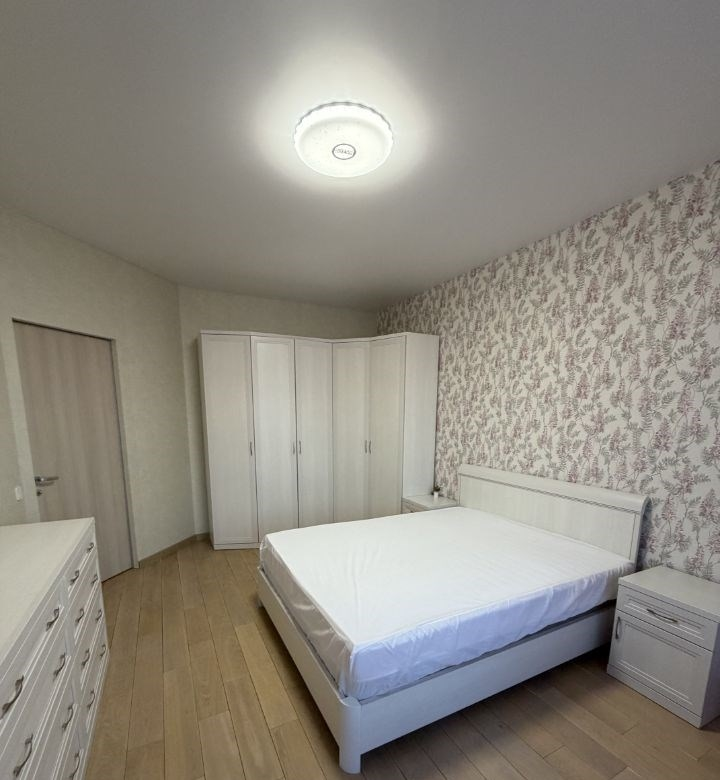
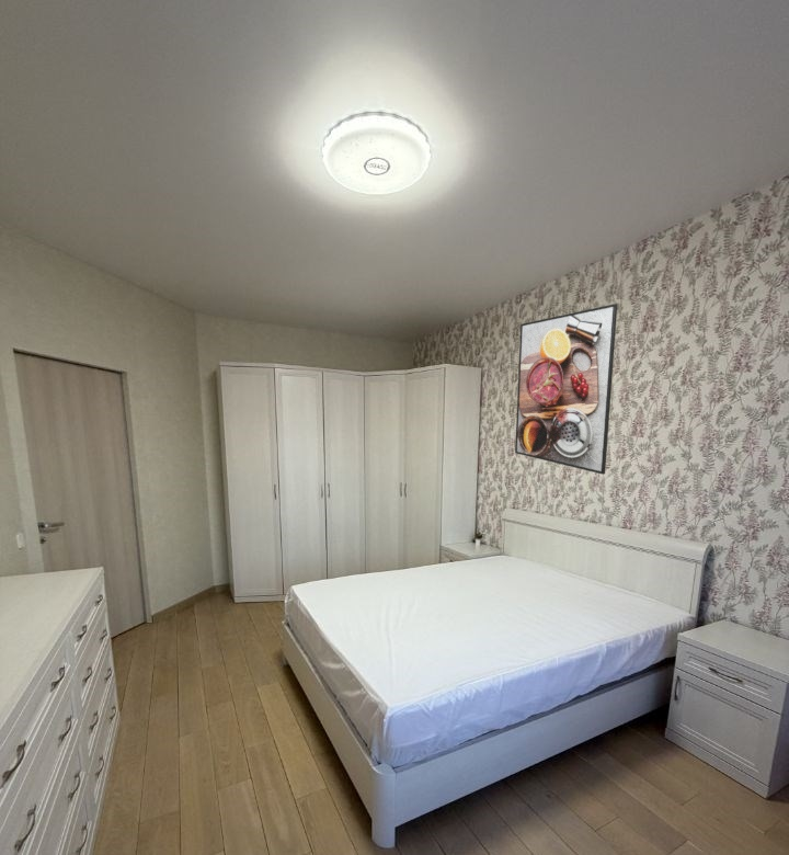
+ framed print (558, 390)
